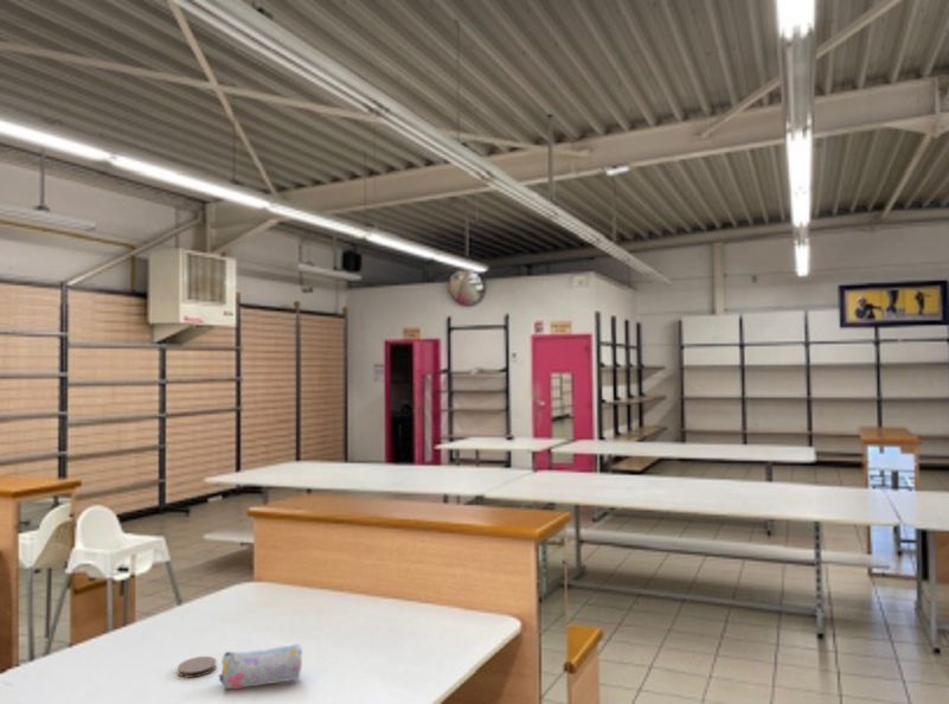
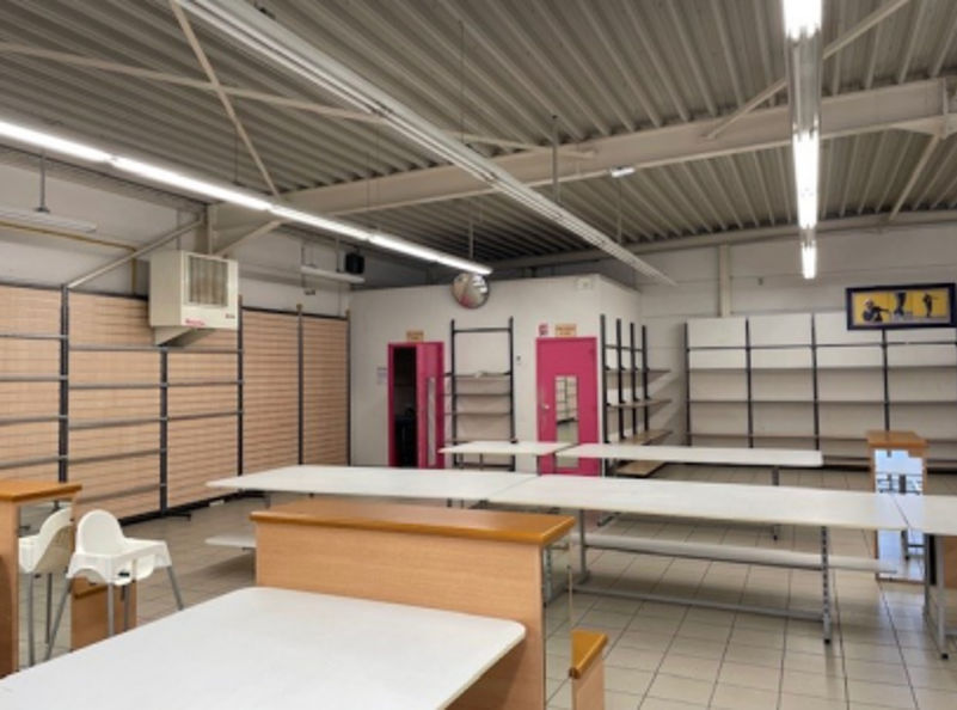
- coaster (197, 666)
- pencil case (262, 664)
